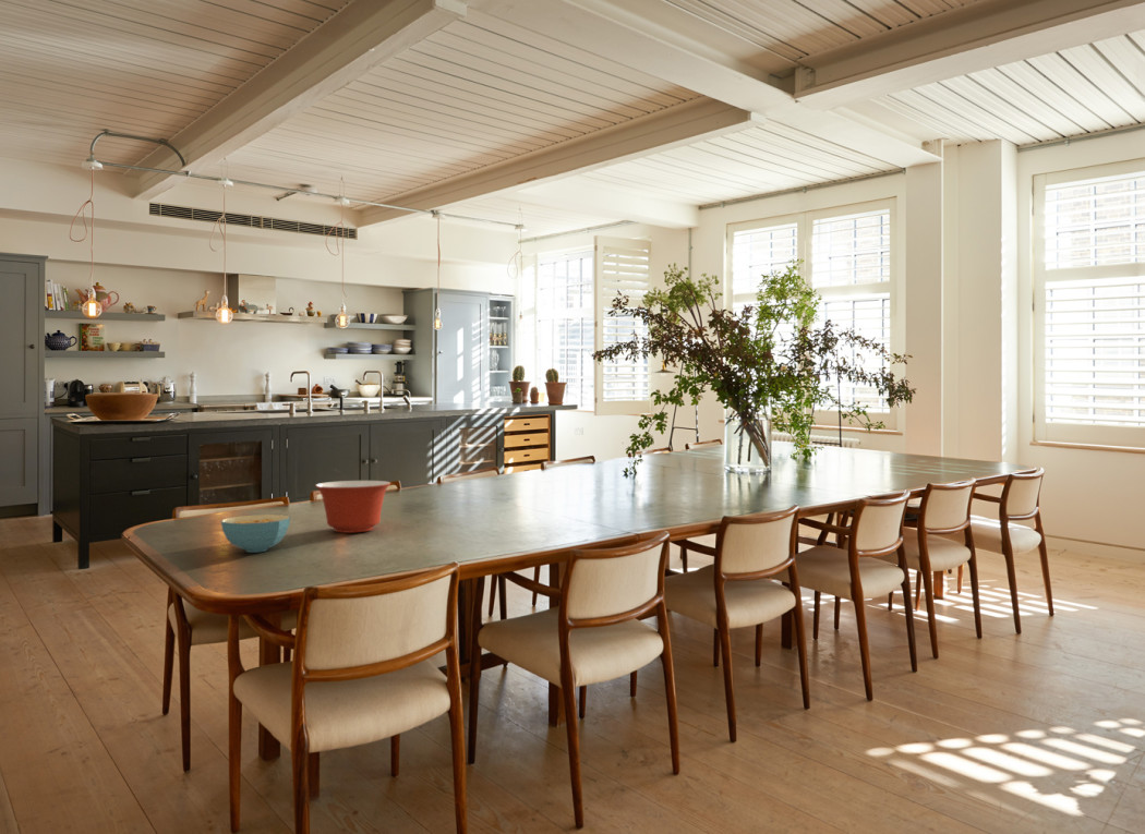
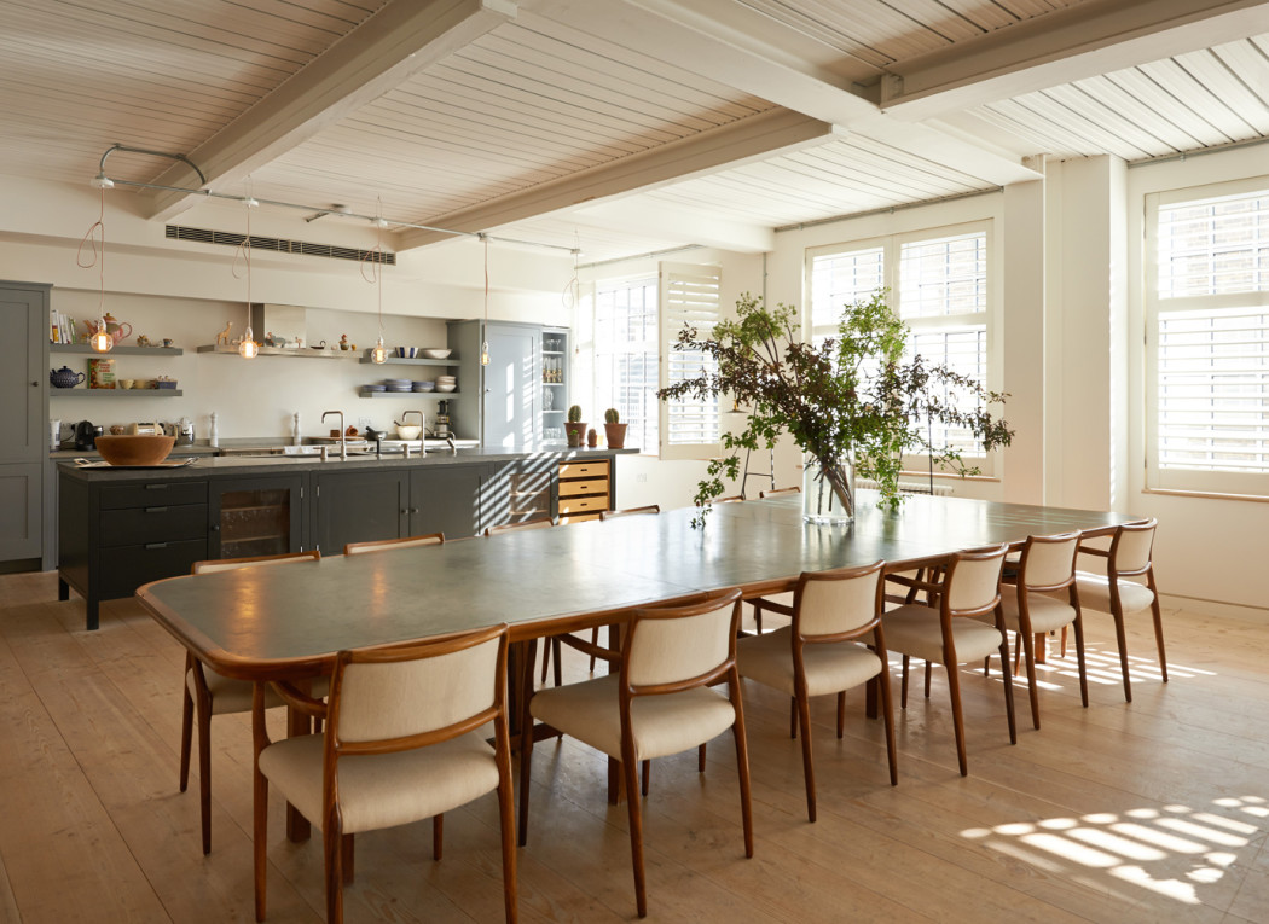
- cereal bowl (256, 534)
- mixing bowl (353, 506)
